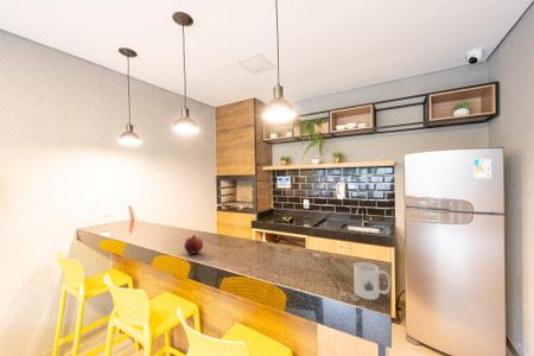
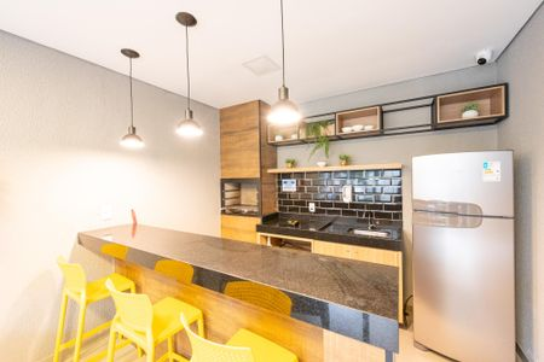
- fruit (193, 243)
- mug (371, 280)
